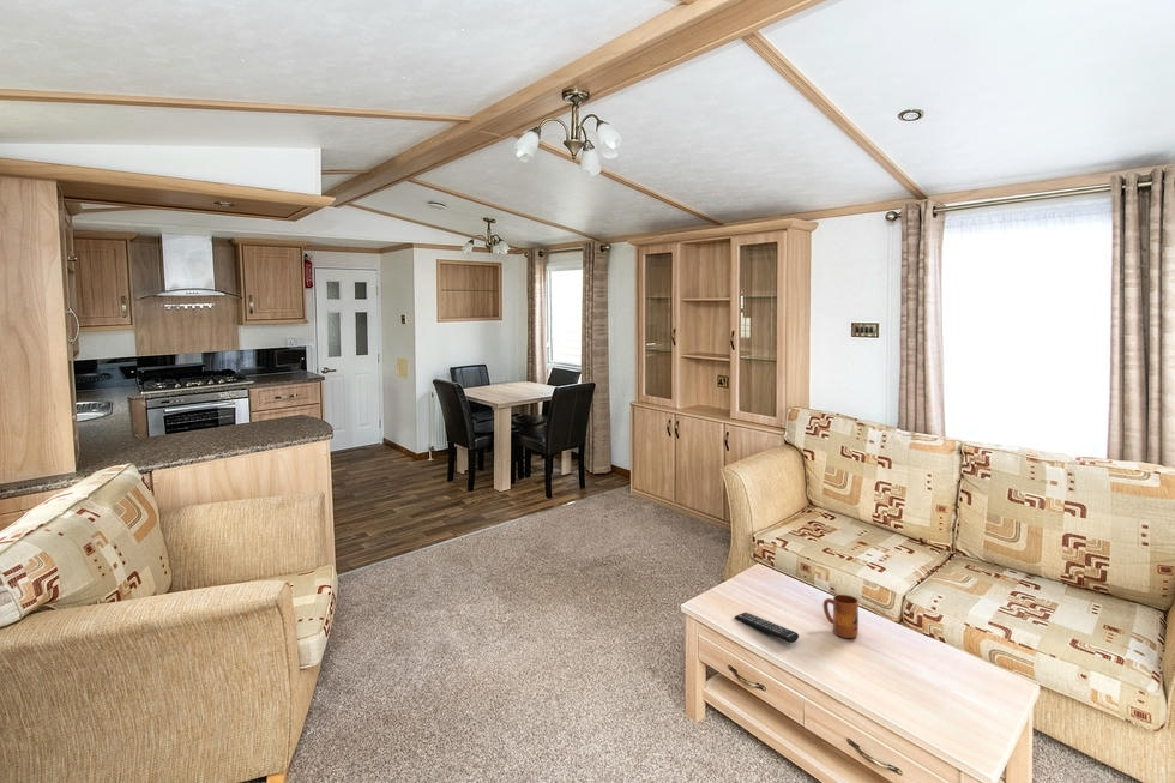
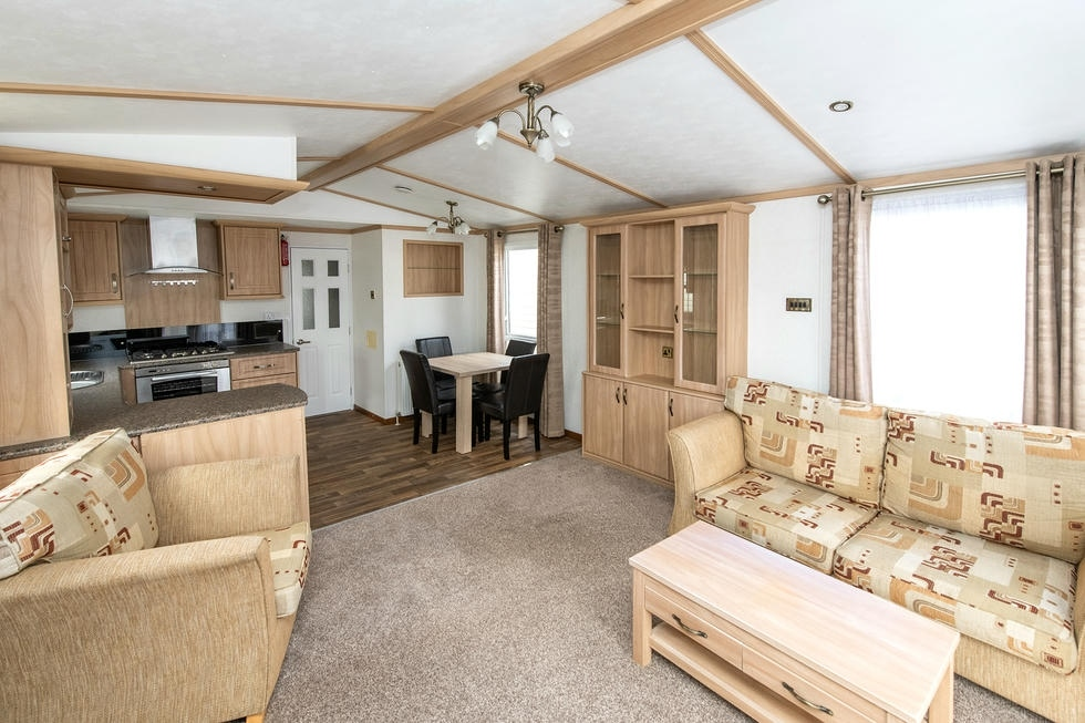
- mug (839, 614)
- remote control (765, 626)
